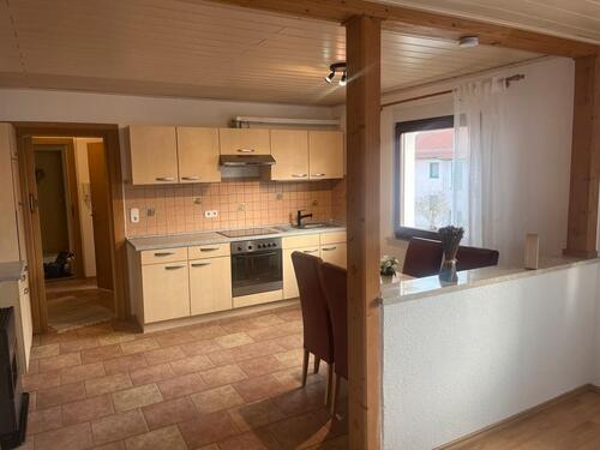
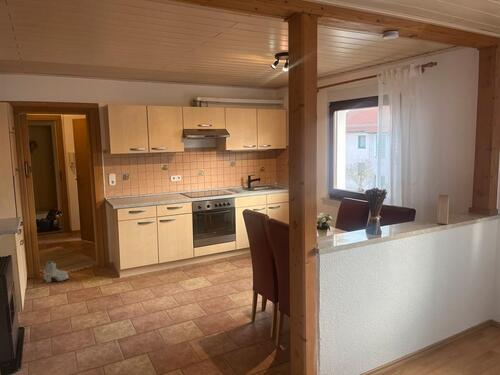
+ boots (55, 270)
